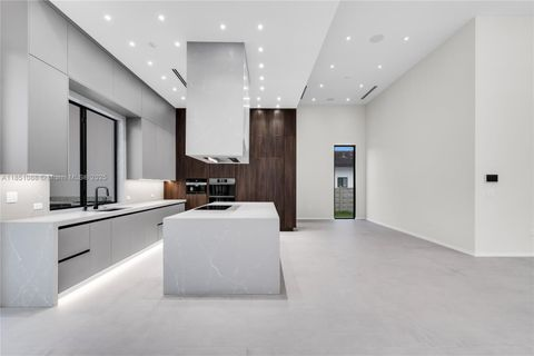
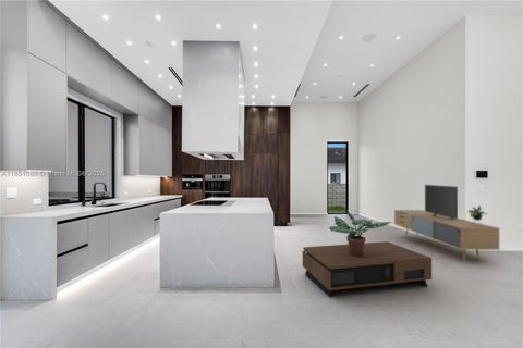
+ potted plant (361, 232)
+ coffee table (362, 265)
+ media console (437, 215)
